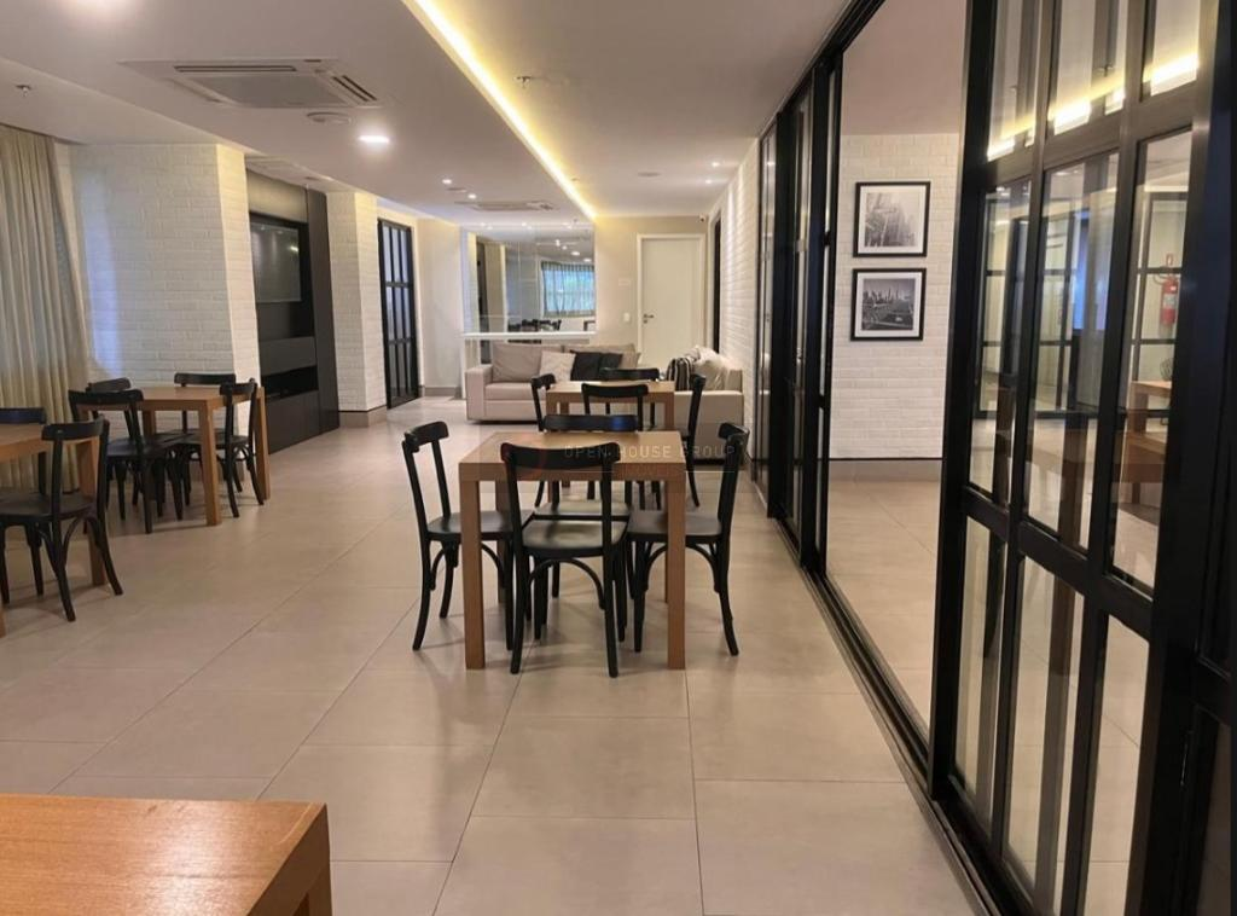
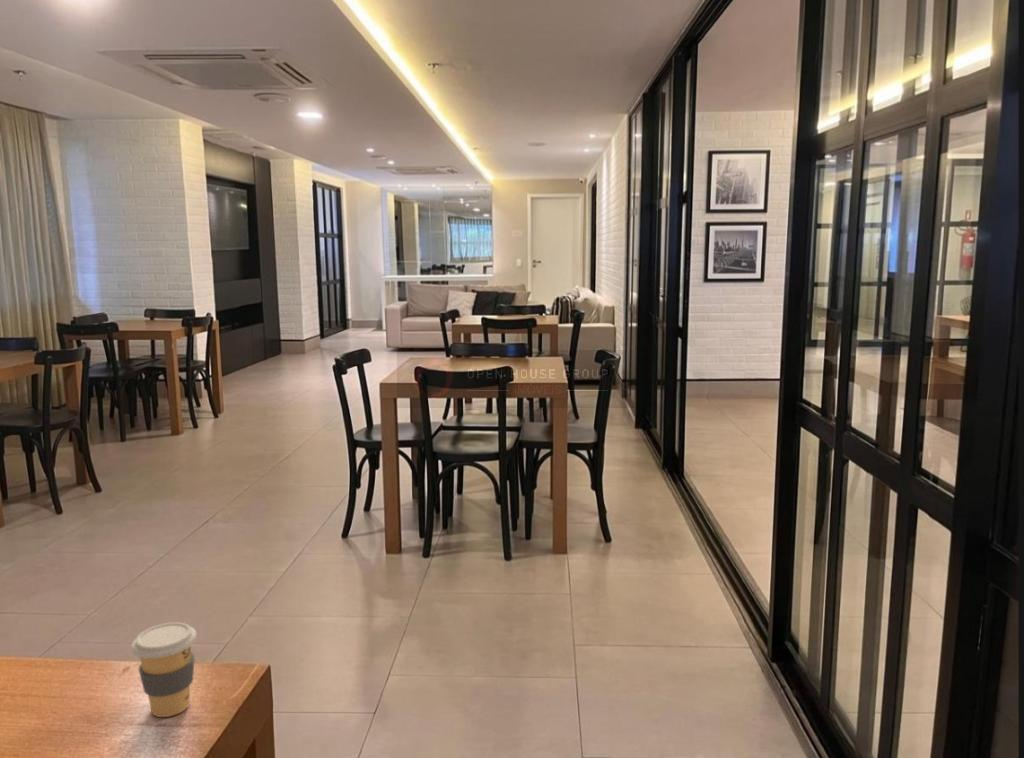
+ coffee cup (167, 670)
